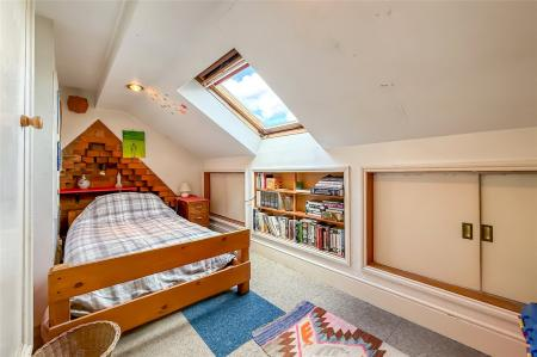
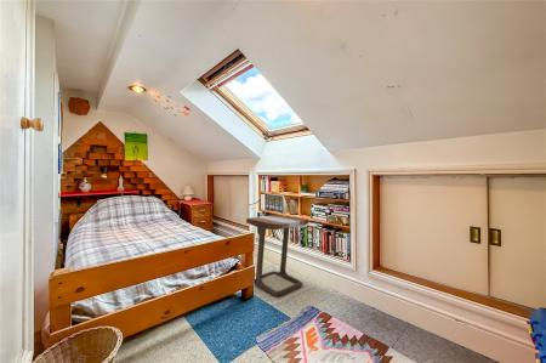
+ side table (281, 251)
